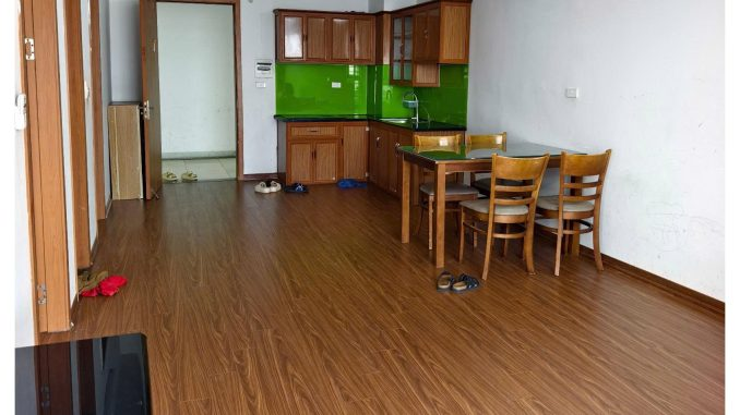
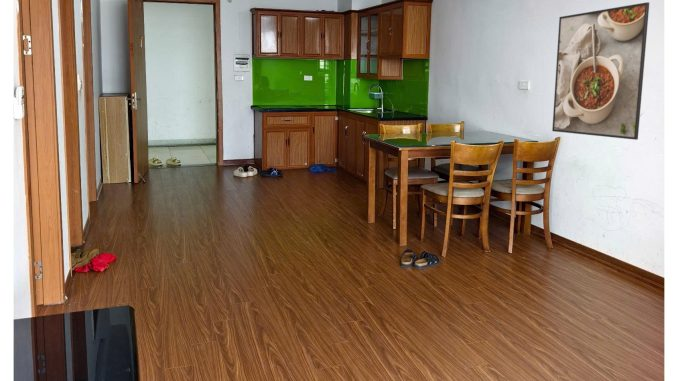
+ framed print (595, 73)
